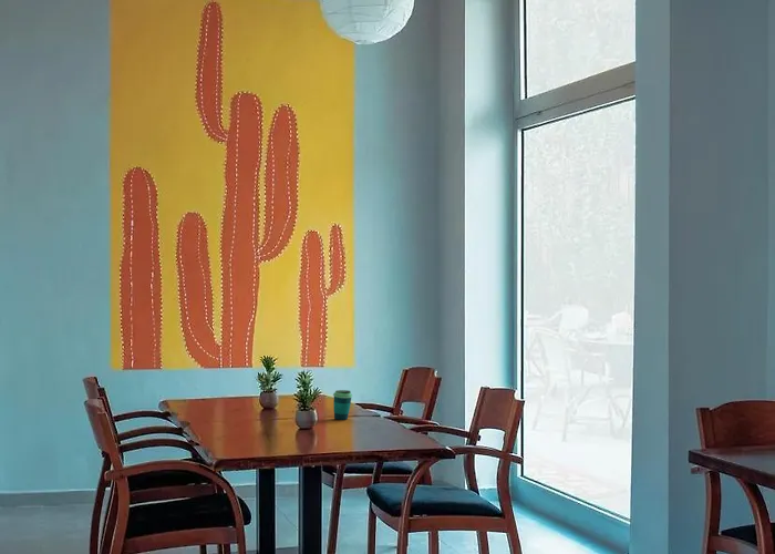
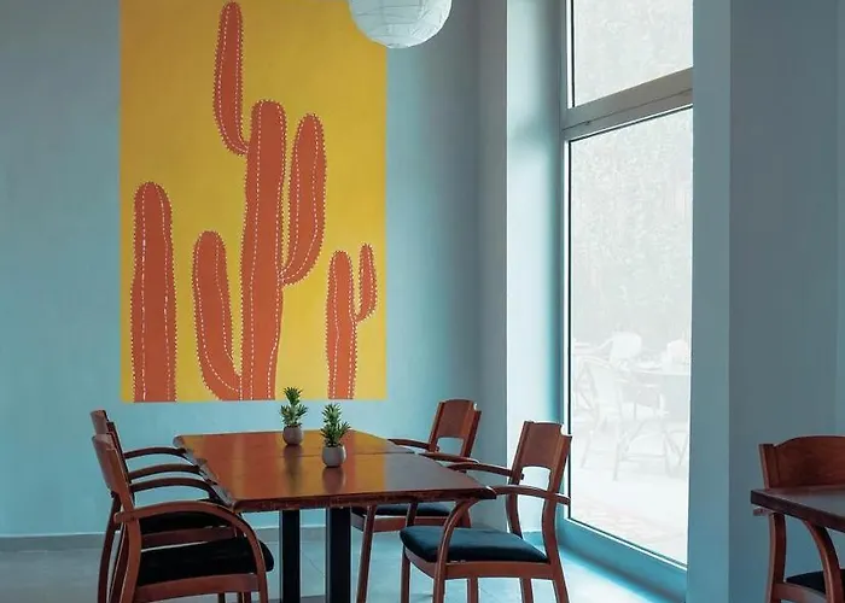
- cup (342, 404)
